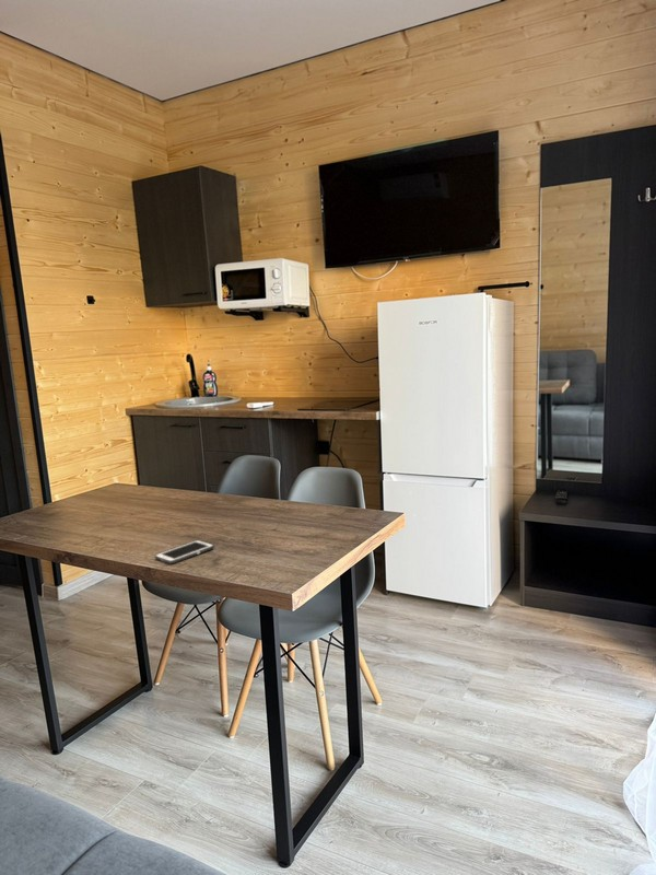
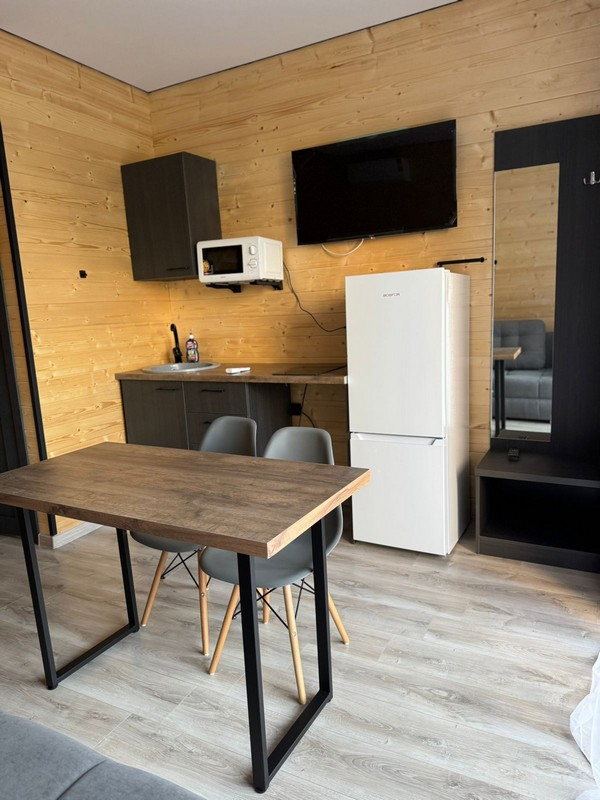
- cell phone (185, 551)
